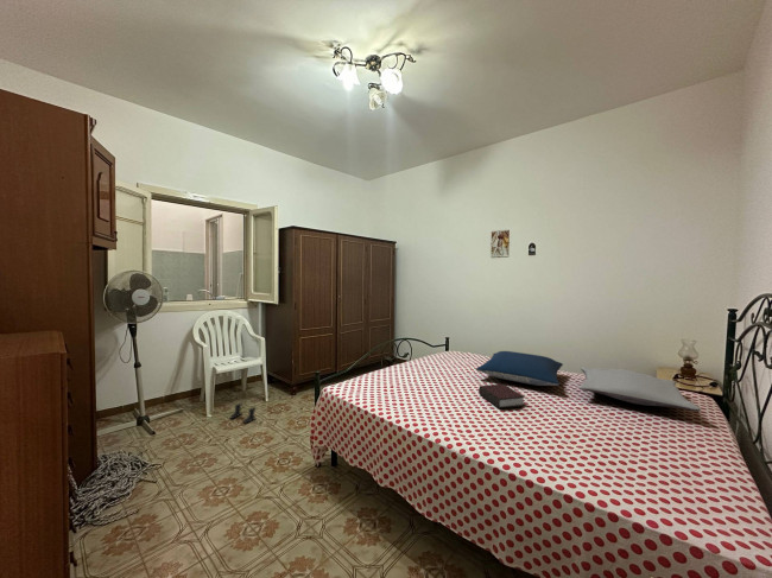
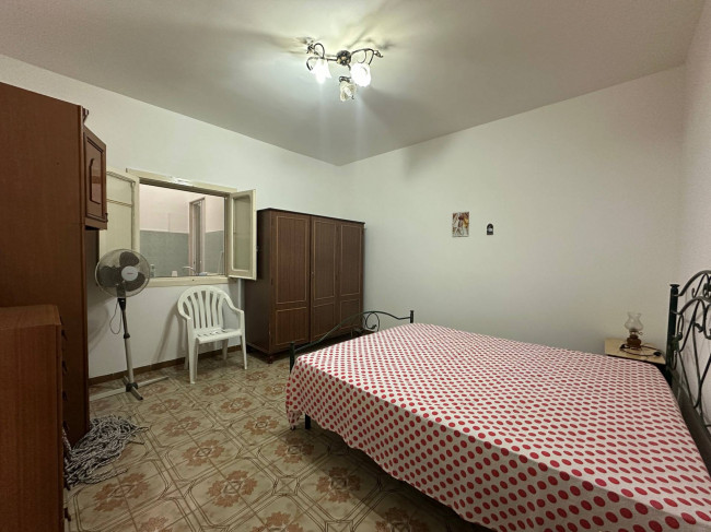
- pillow (628, 385)
- bible (500, 395)
- boots (241, 413)
- pillow (520, 367)
